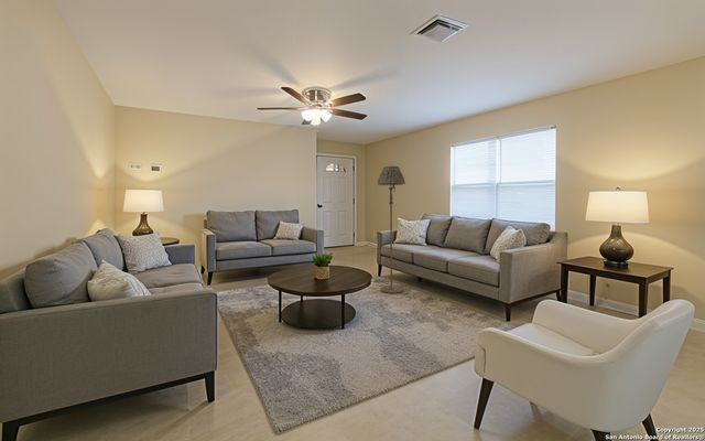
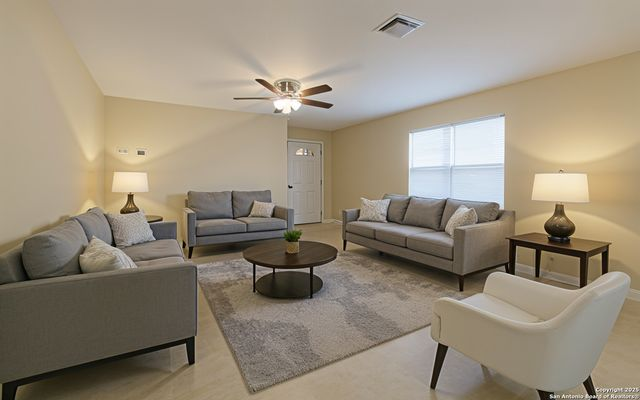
- floor lamp (391, 228)
